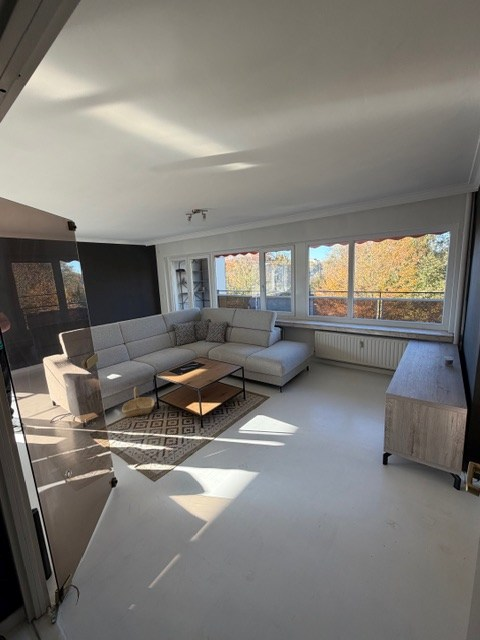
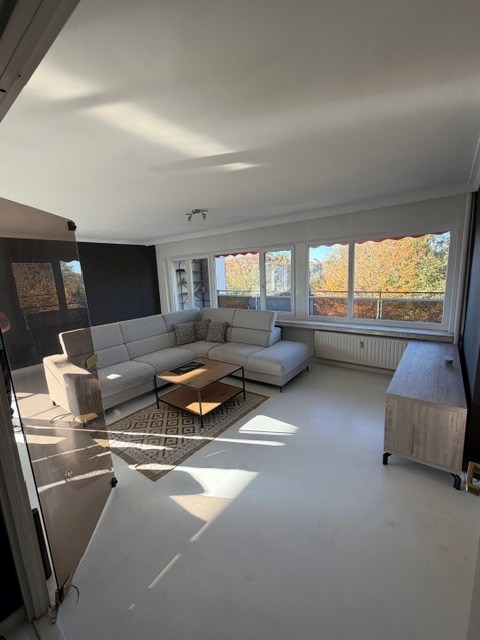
- basket (138, 399)
